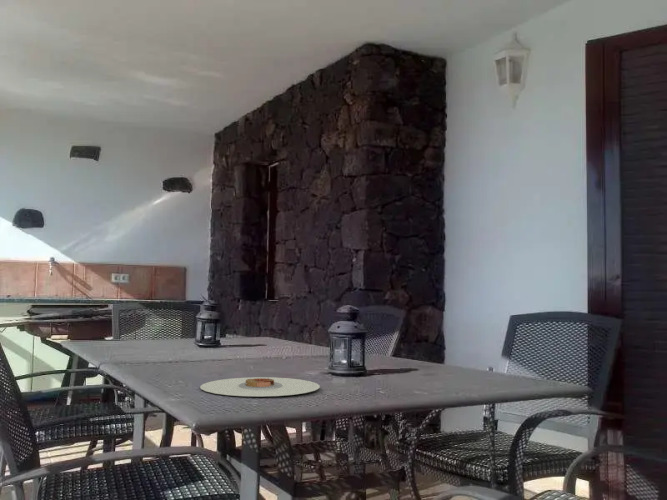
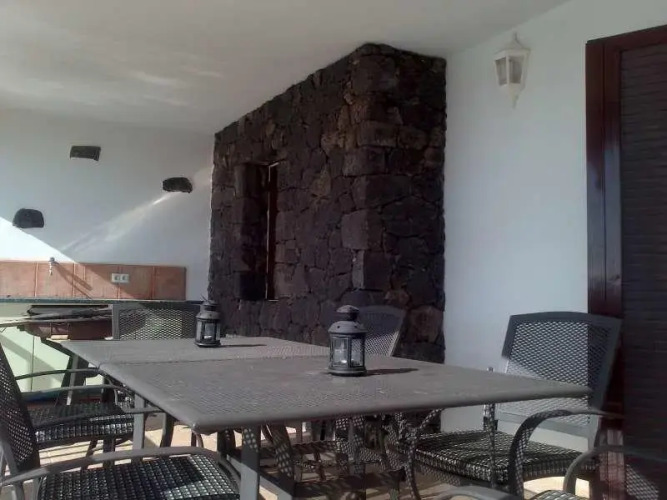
- plate (260, 382)
